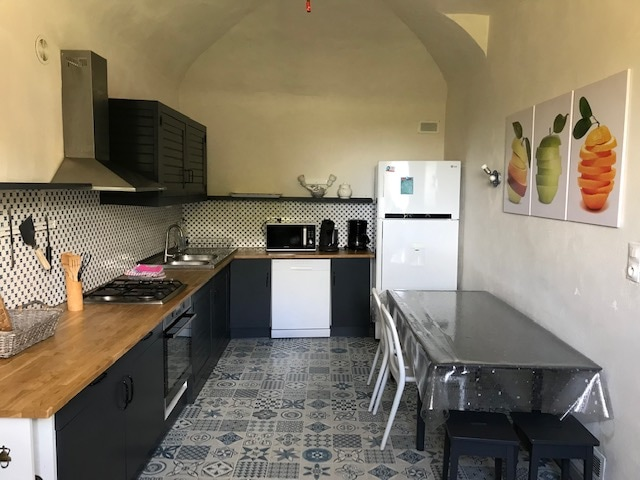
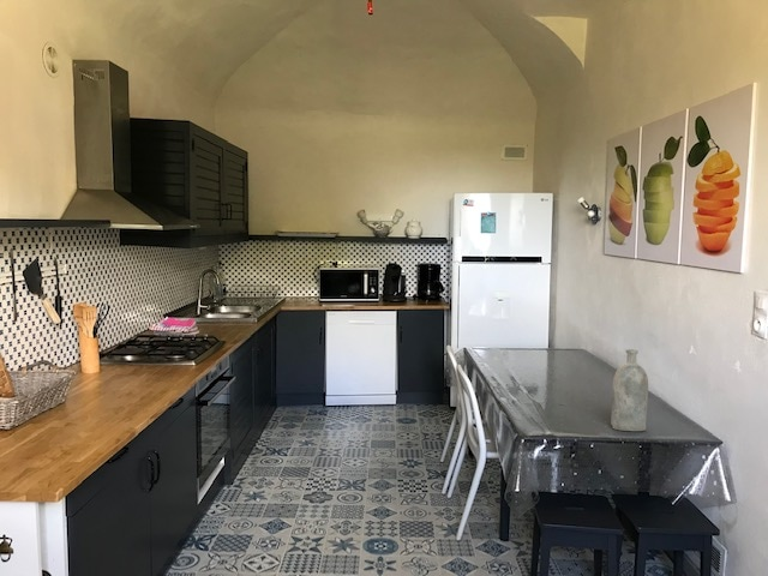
+ bottle (630, 389)
